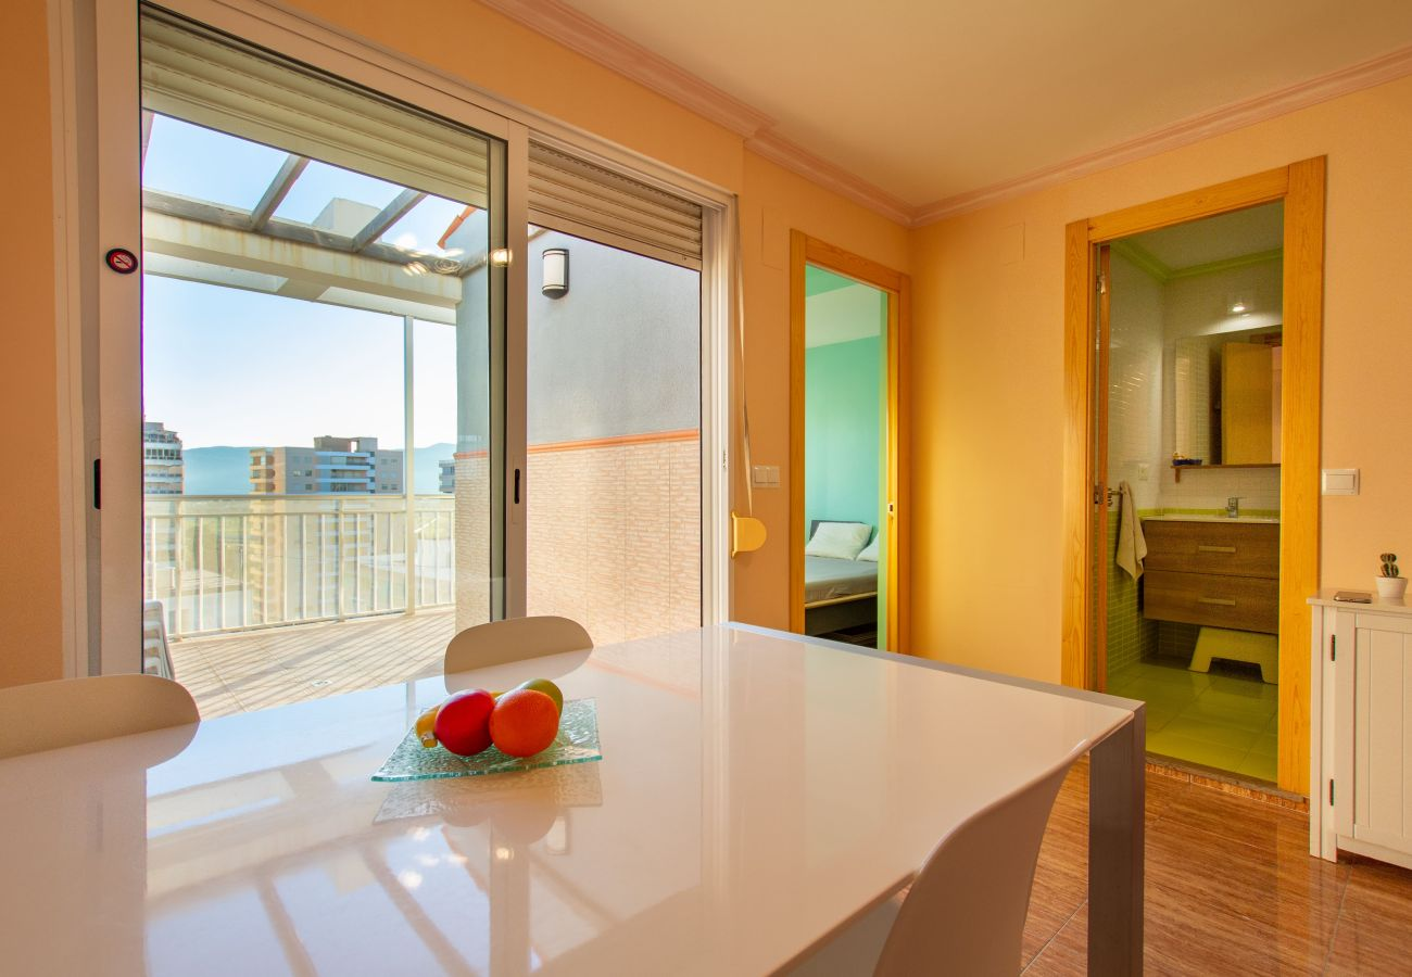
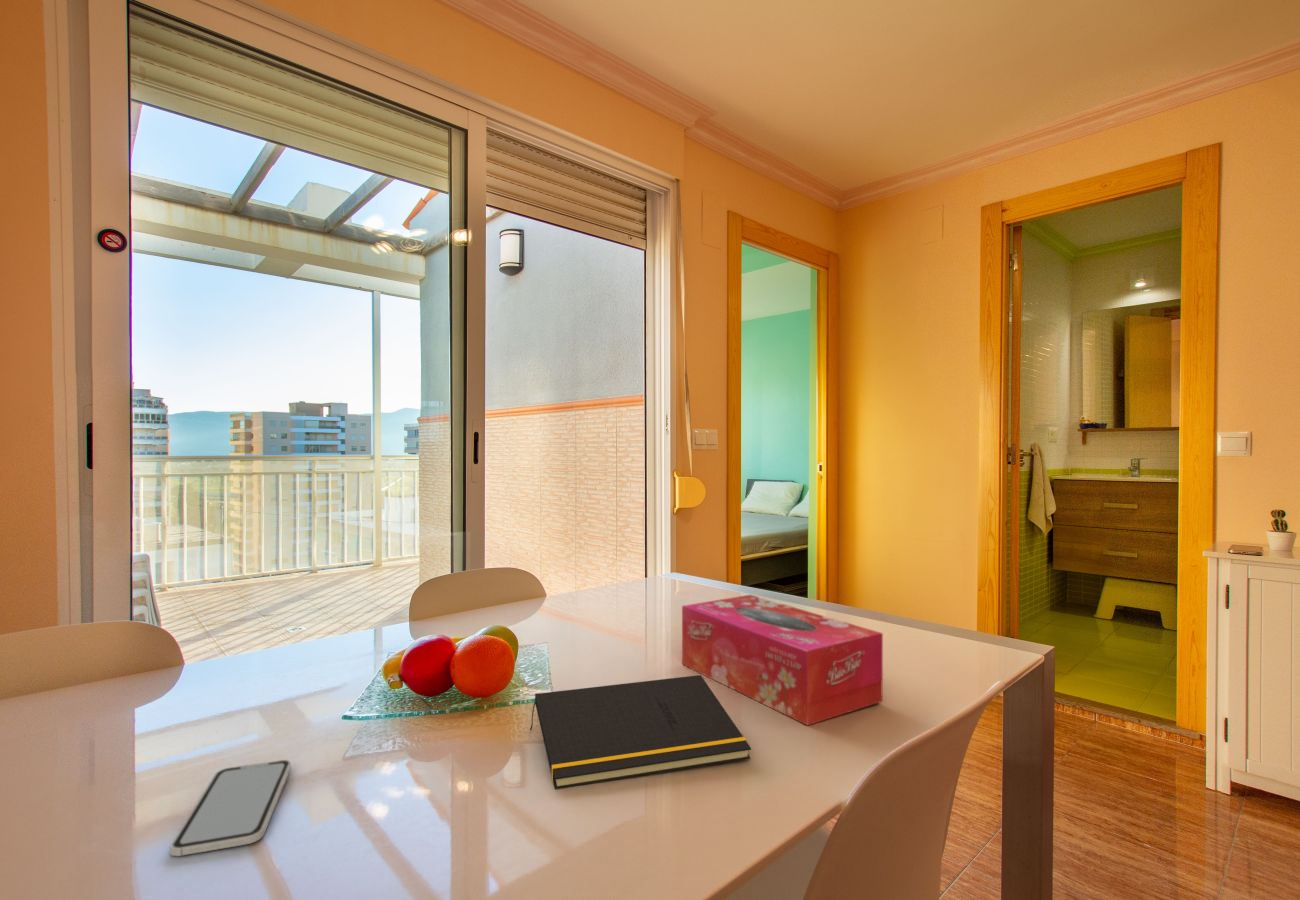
+ notepad (637, 724)
+ tissue box (774, 649)
+ smartphone (237, 802)
